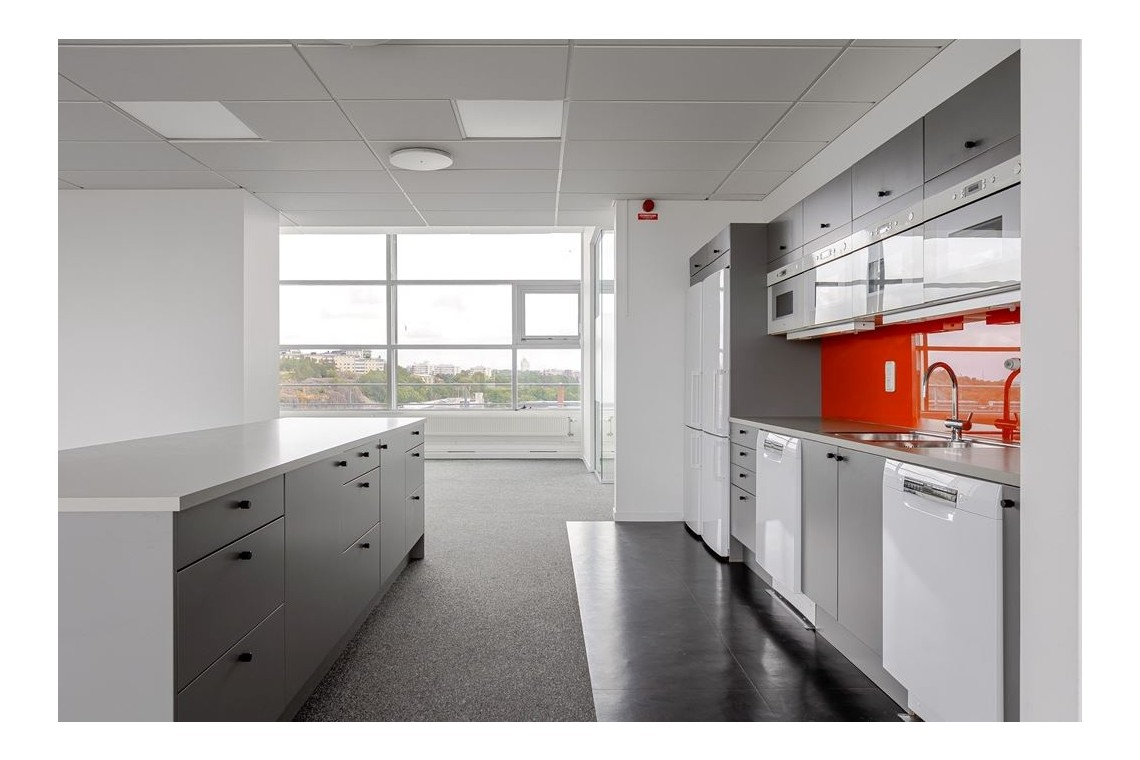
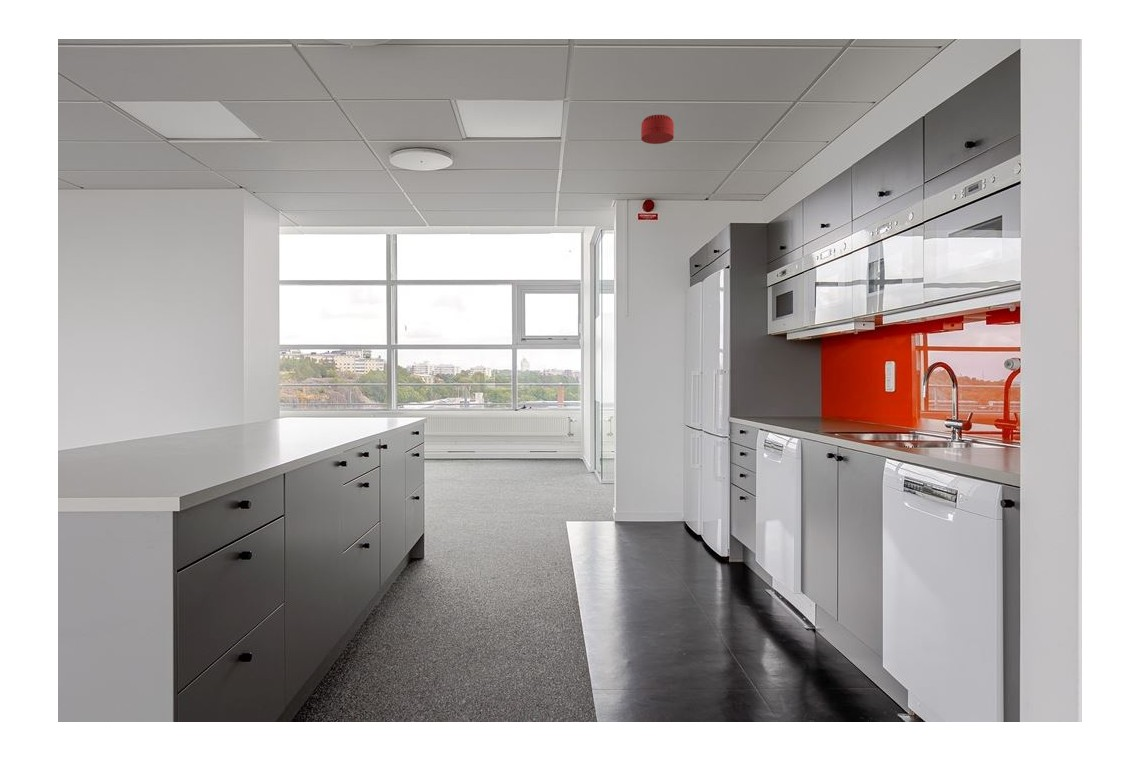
+ smoke detector (657, 128)
